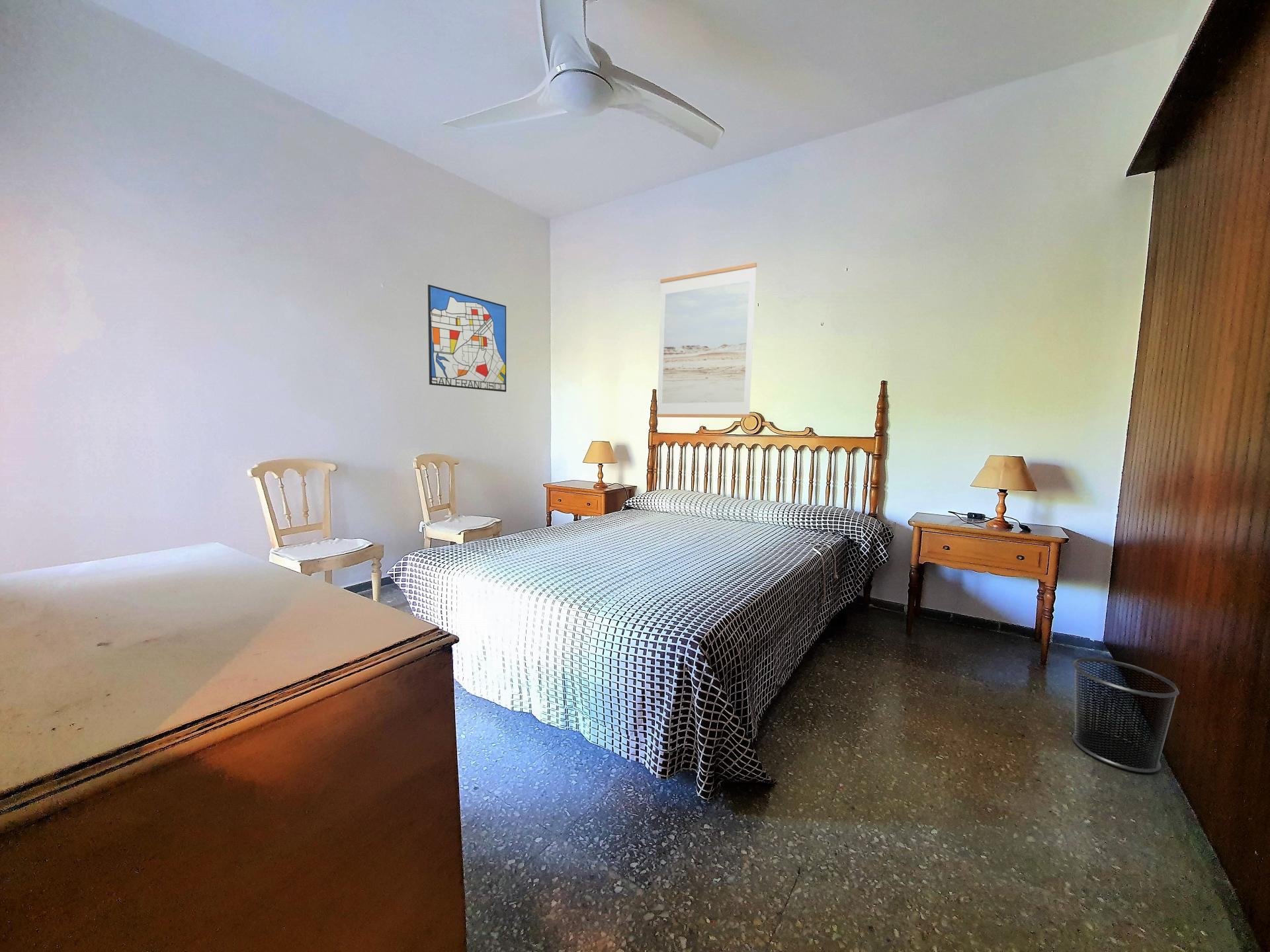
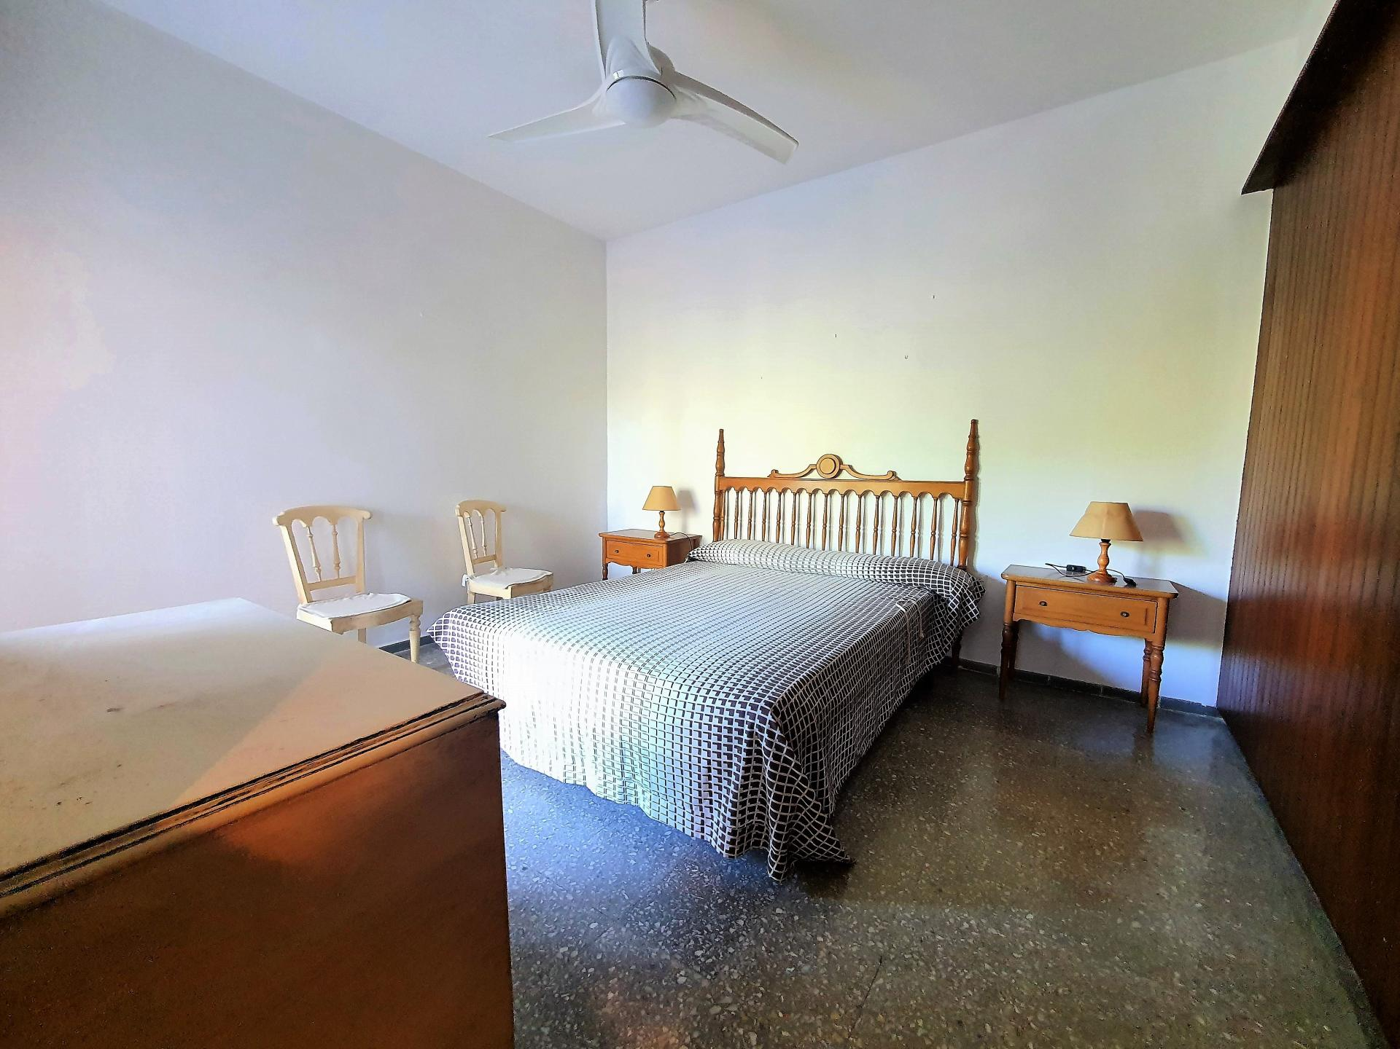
- wall art (470, 342)
- wall art (703, 345)
- waste bin (1119, 713)
